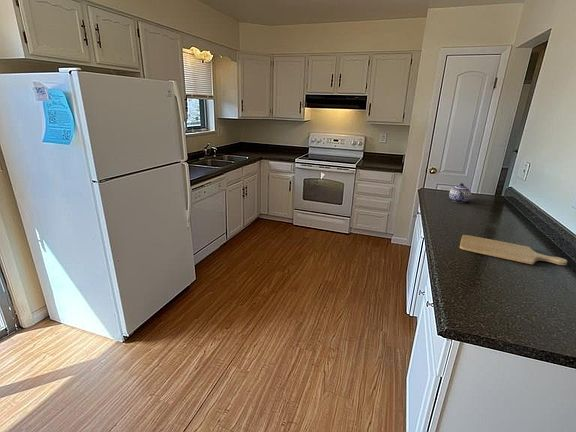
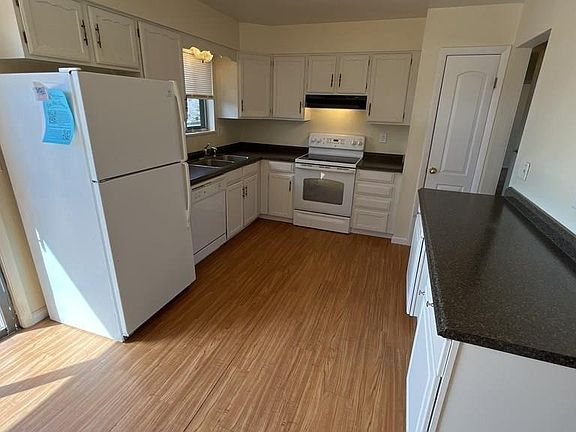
- chopping board (510, 251)
- teapot (460, 192)
